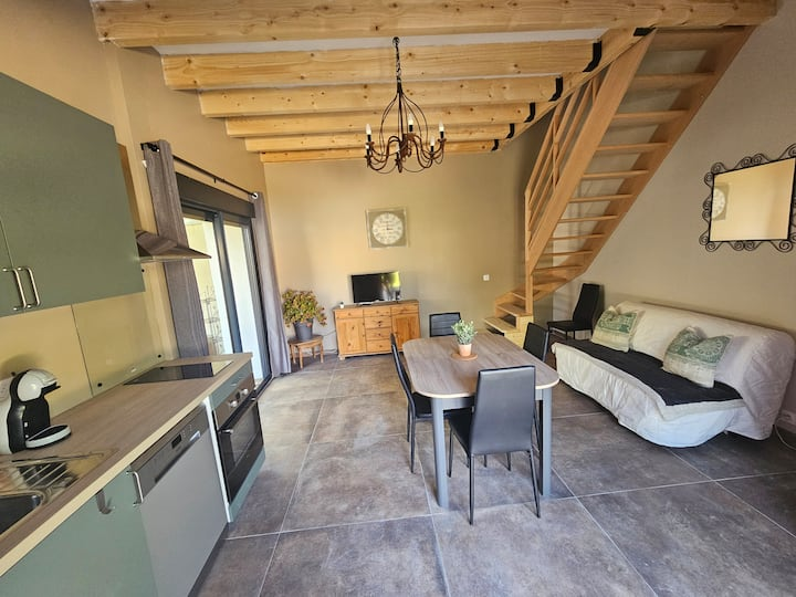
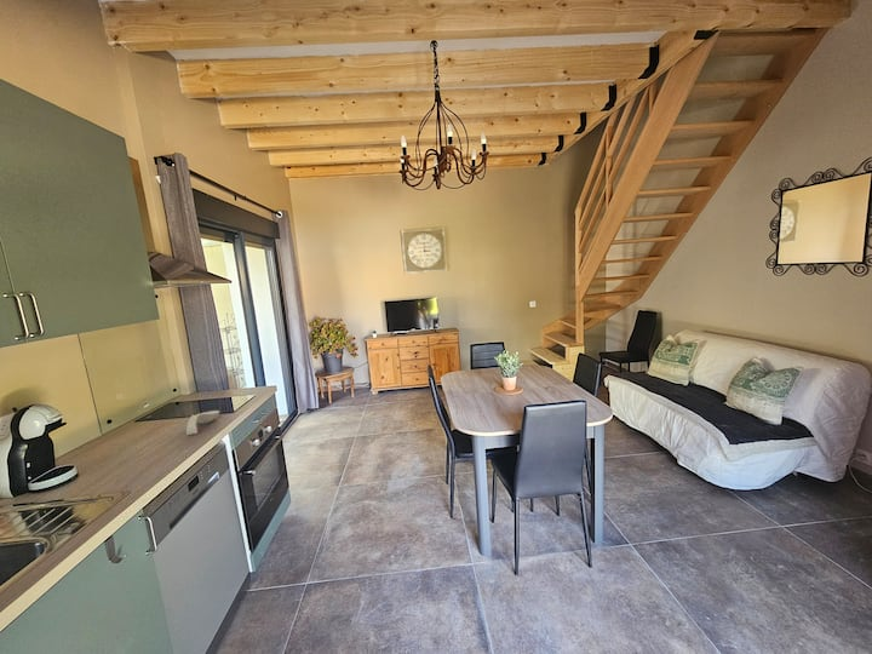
+ spoon rest (201, 418)
